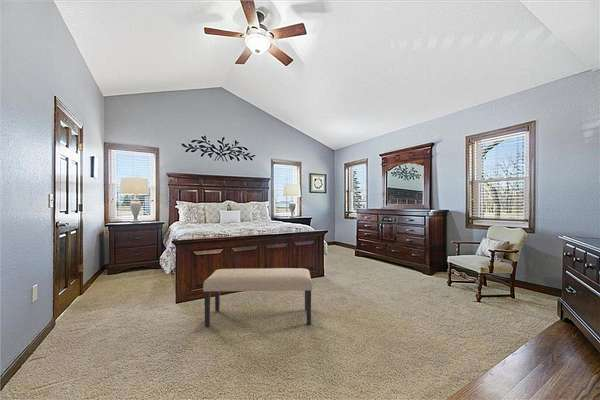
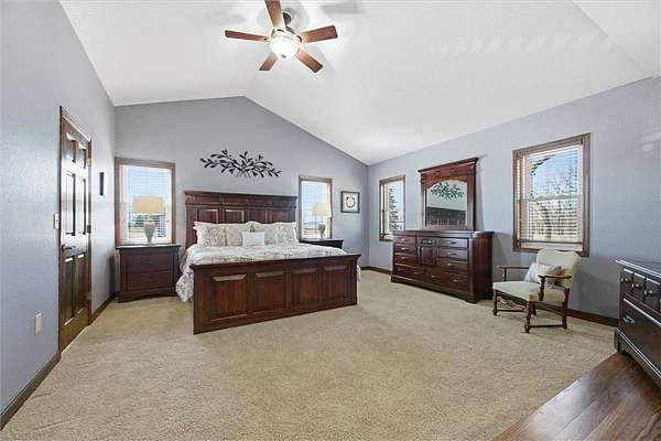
- bench (260, 290)
